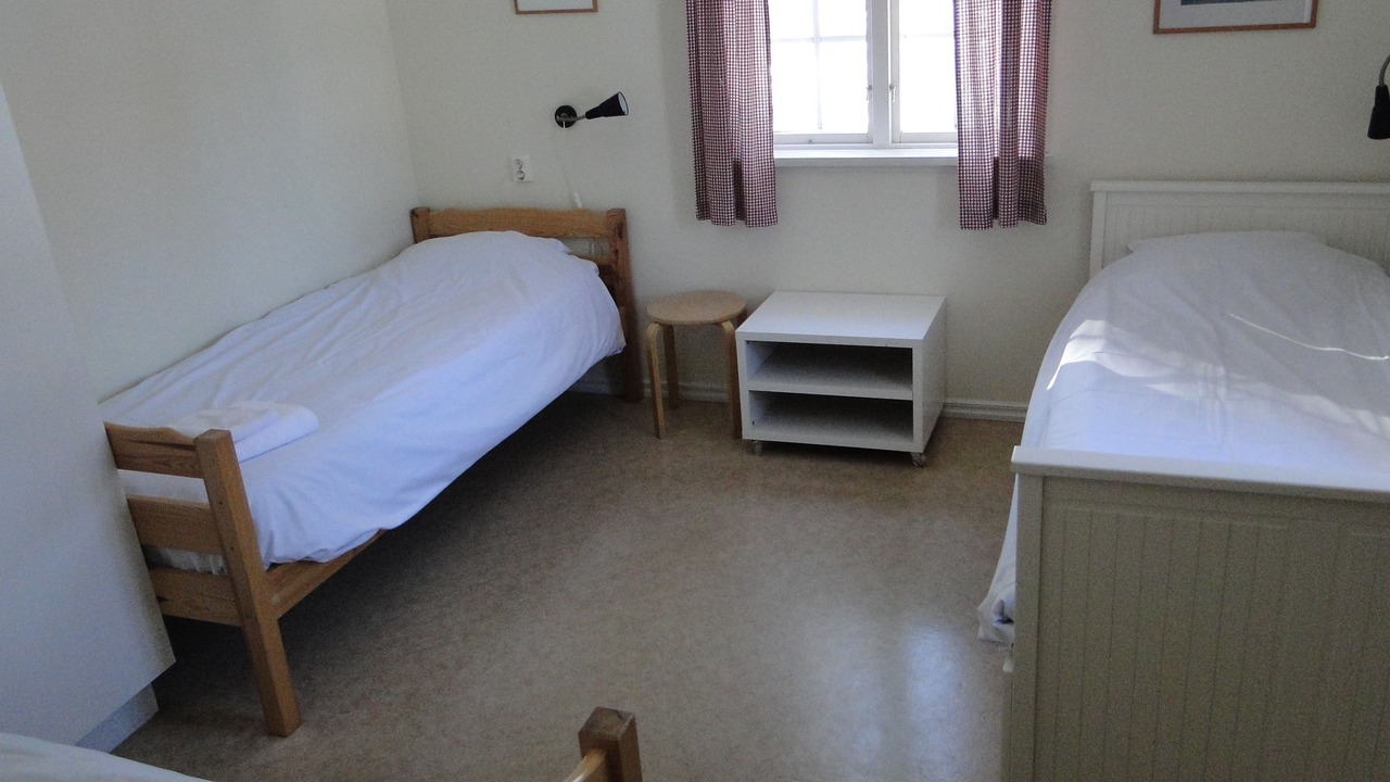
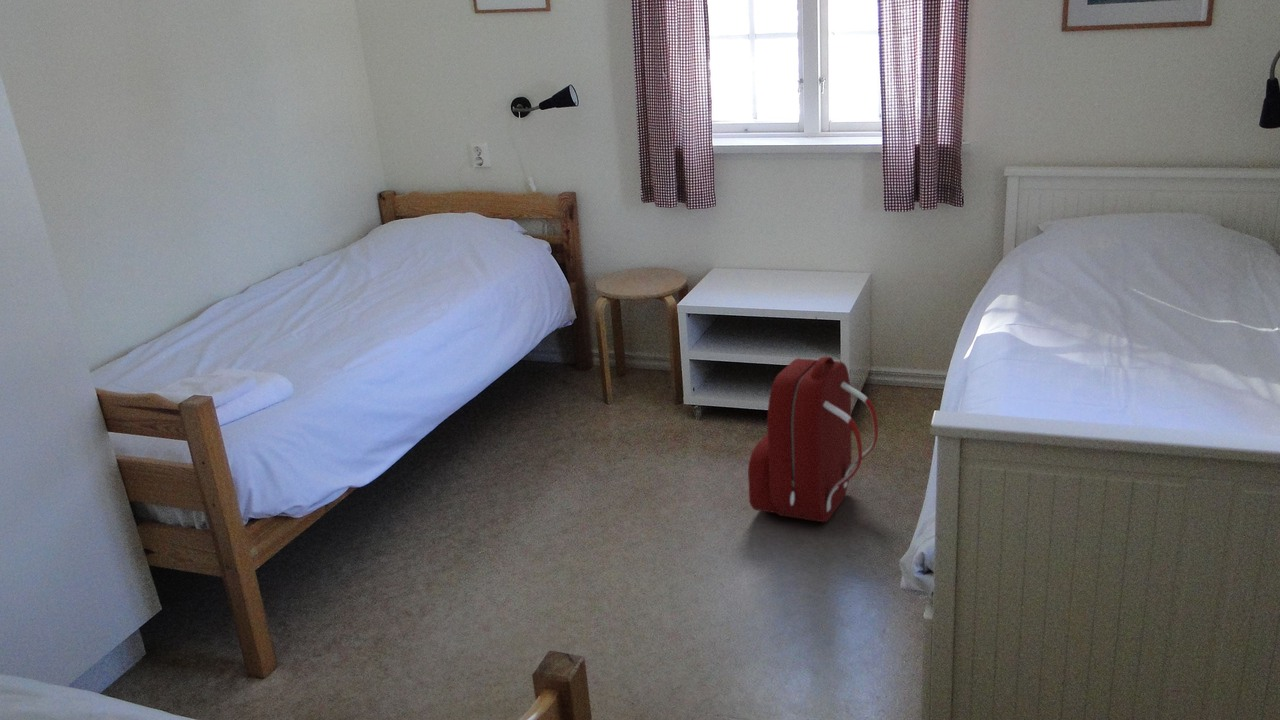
+ backpack (814, 435)
